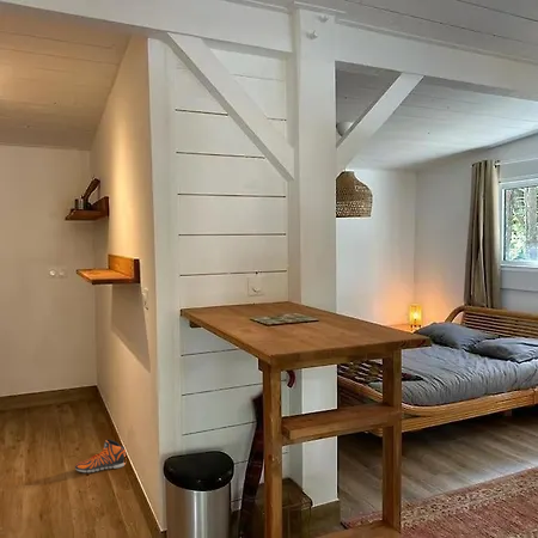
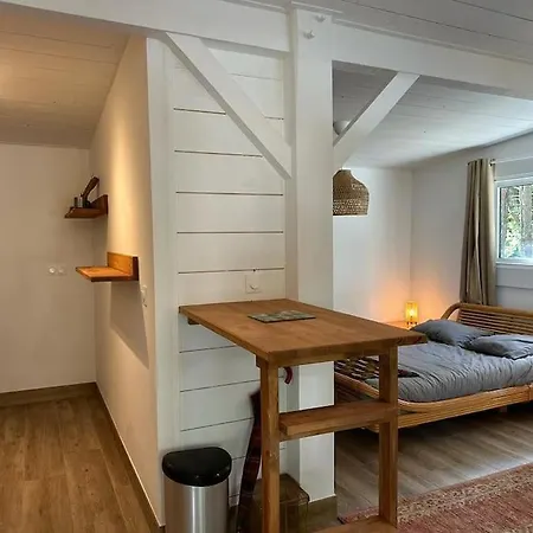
- sneaker (100, 454)
